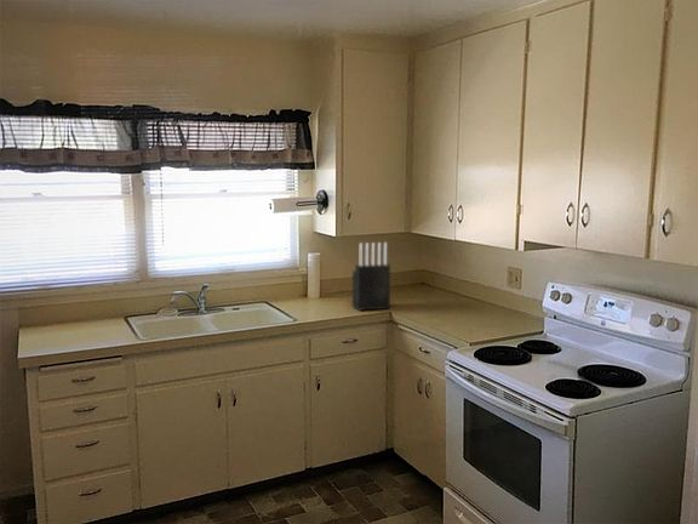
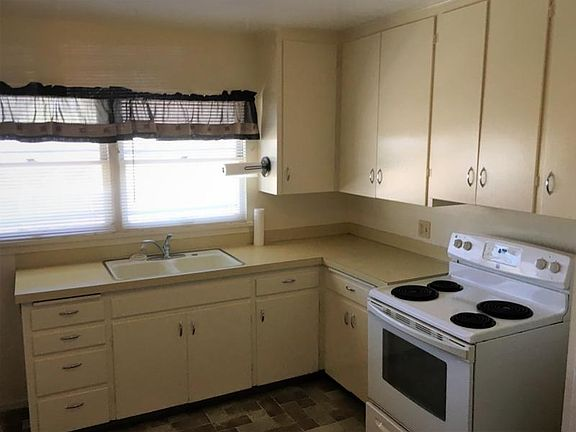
- knife block (370, 274)
